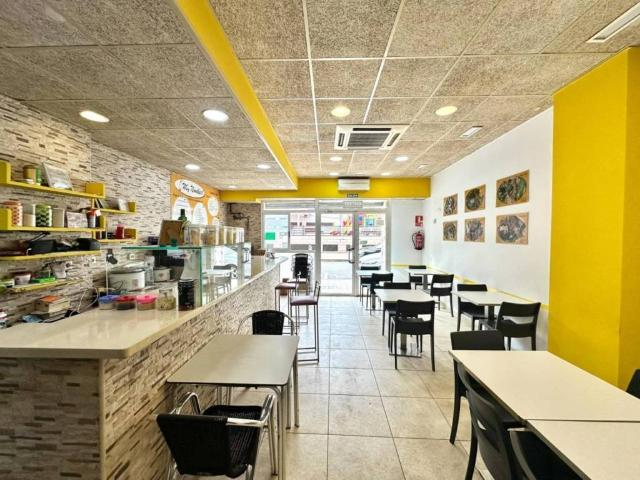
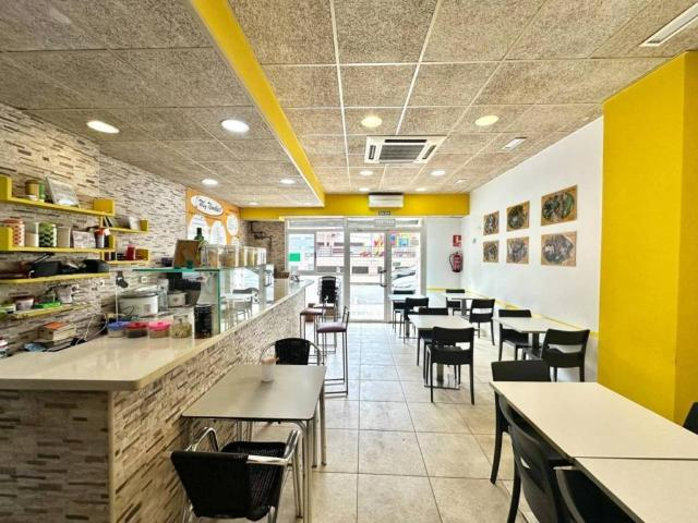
+ utensil holder (269, 367)
